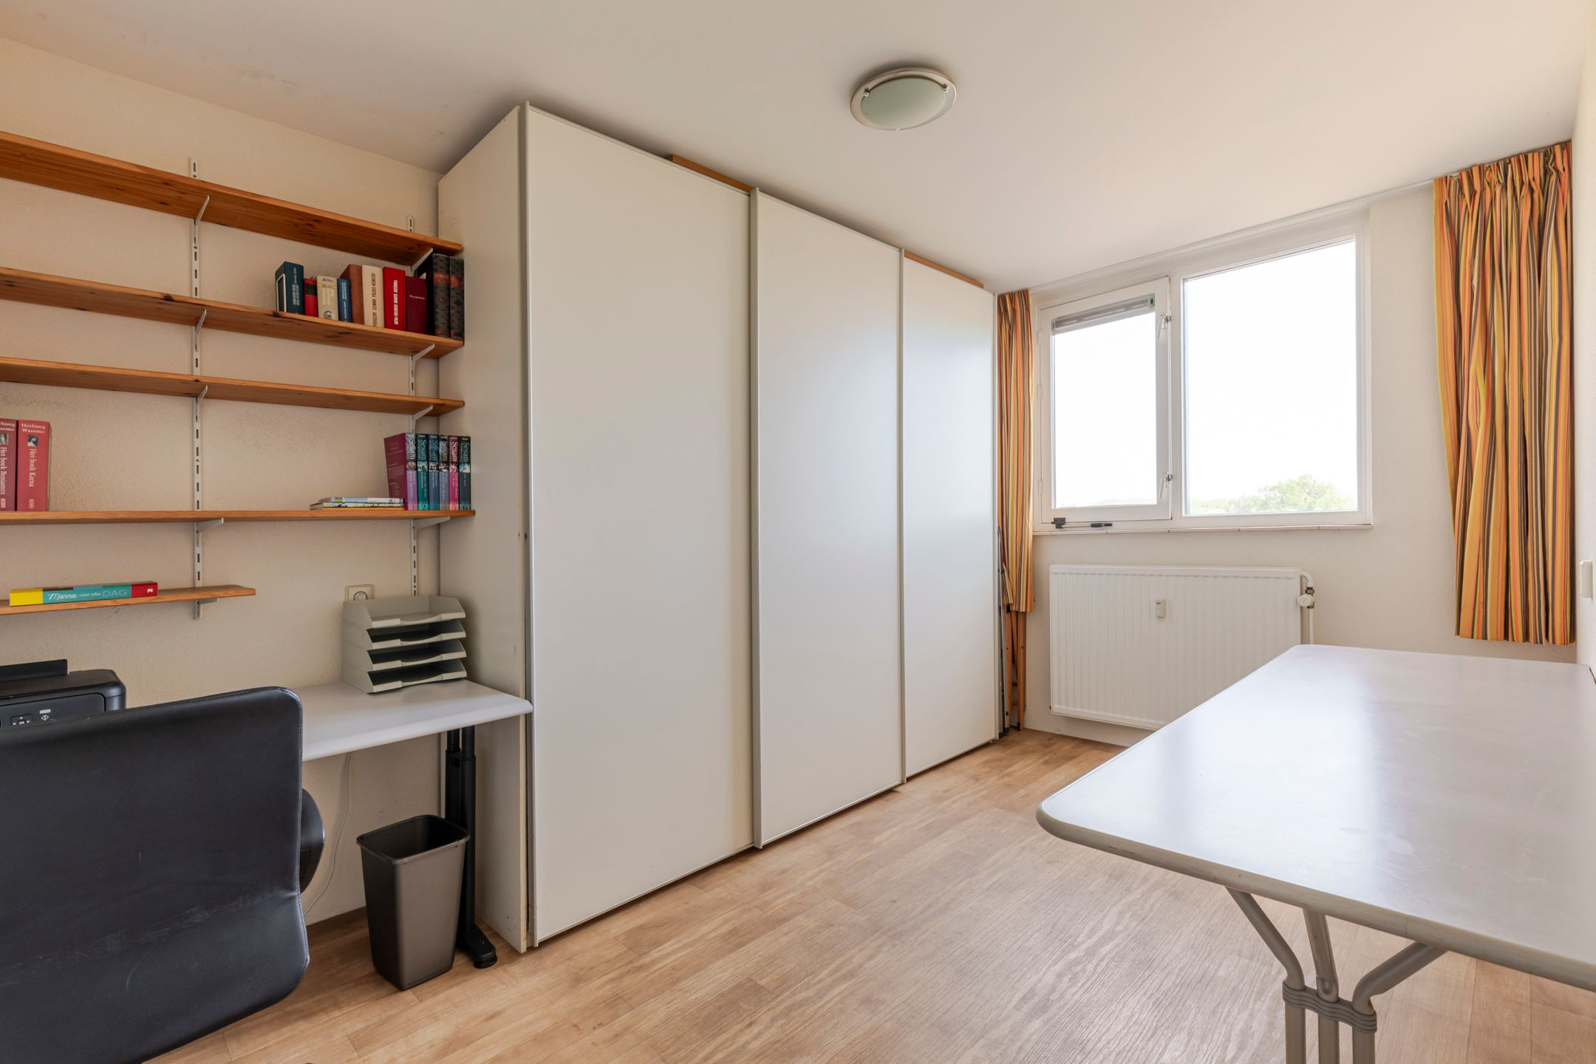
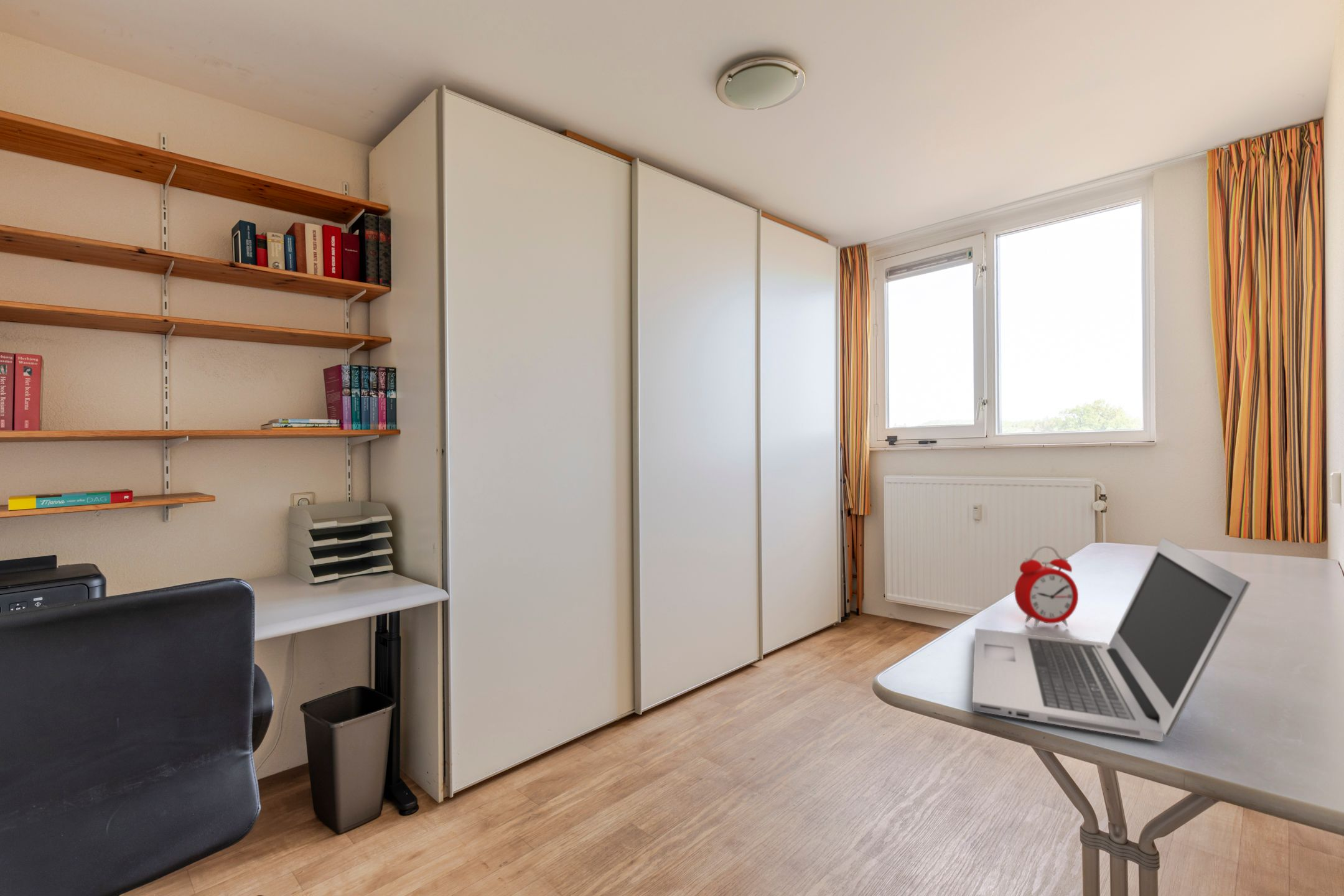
+ laptop (1075, 639)
+ alarm clock (1045, 585)
